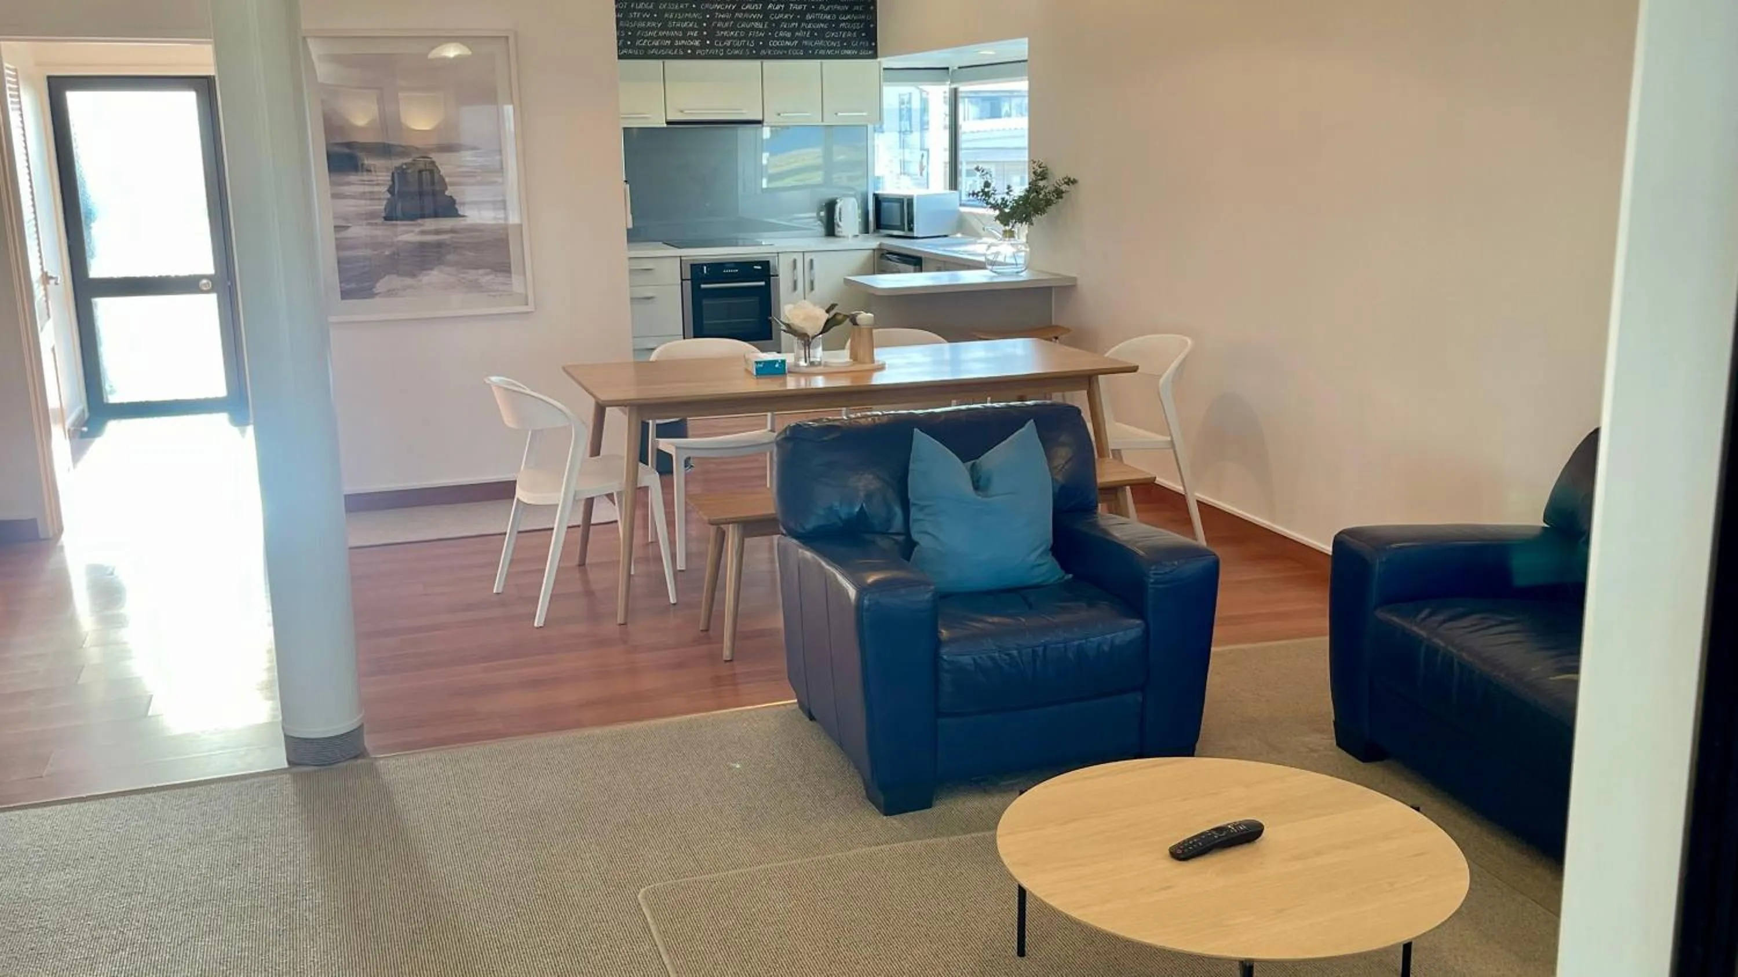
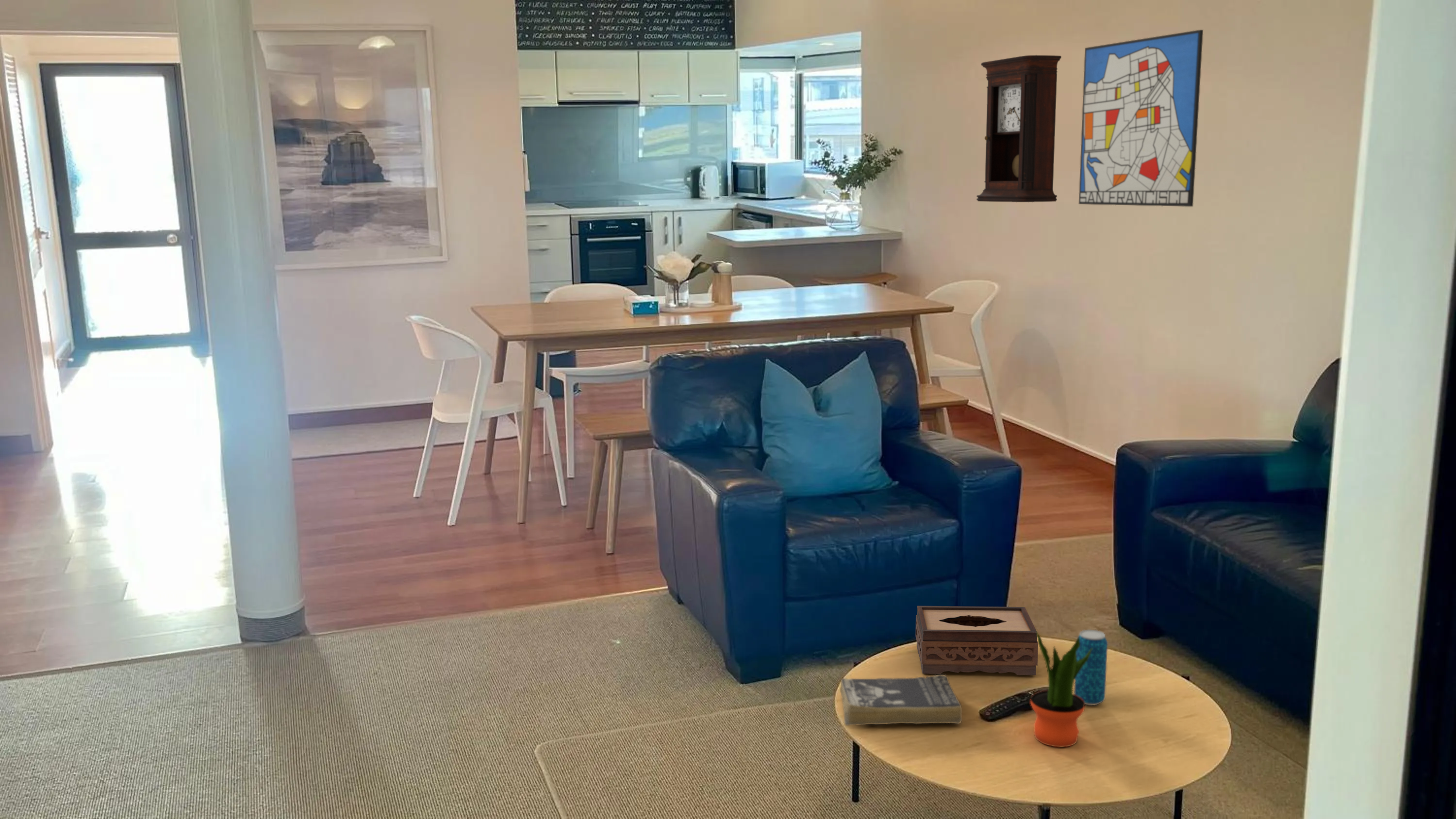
+ book (897, 699)
+ potted plant (1065, 683)
+ tissue box (975, 639)
+ beverage can (1091, 668)
+ wall art (1136, 123)
+ pendulum clock (1014, 131)
